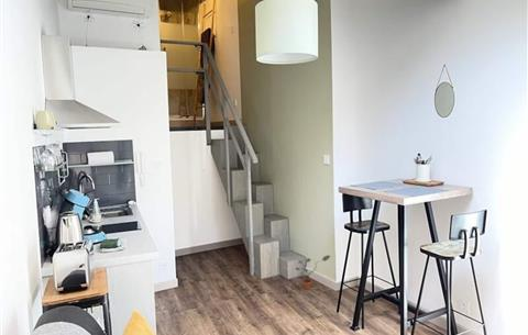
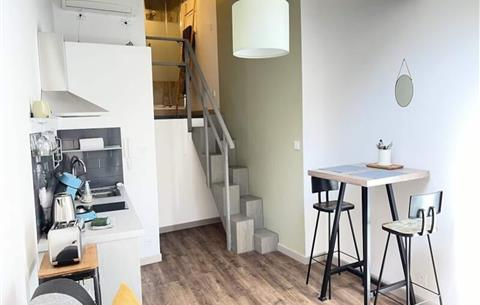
- potted plant (310, 270)
